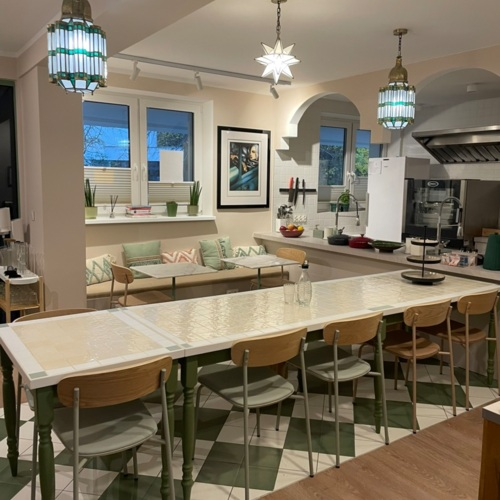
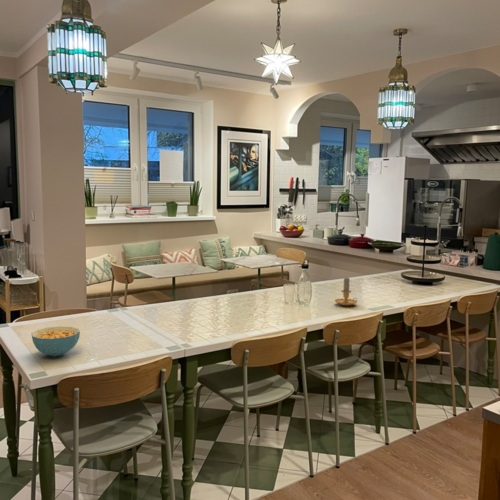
+ cereal bowl (56, 343)
+ candle (348, 290)
